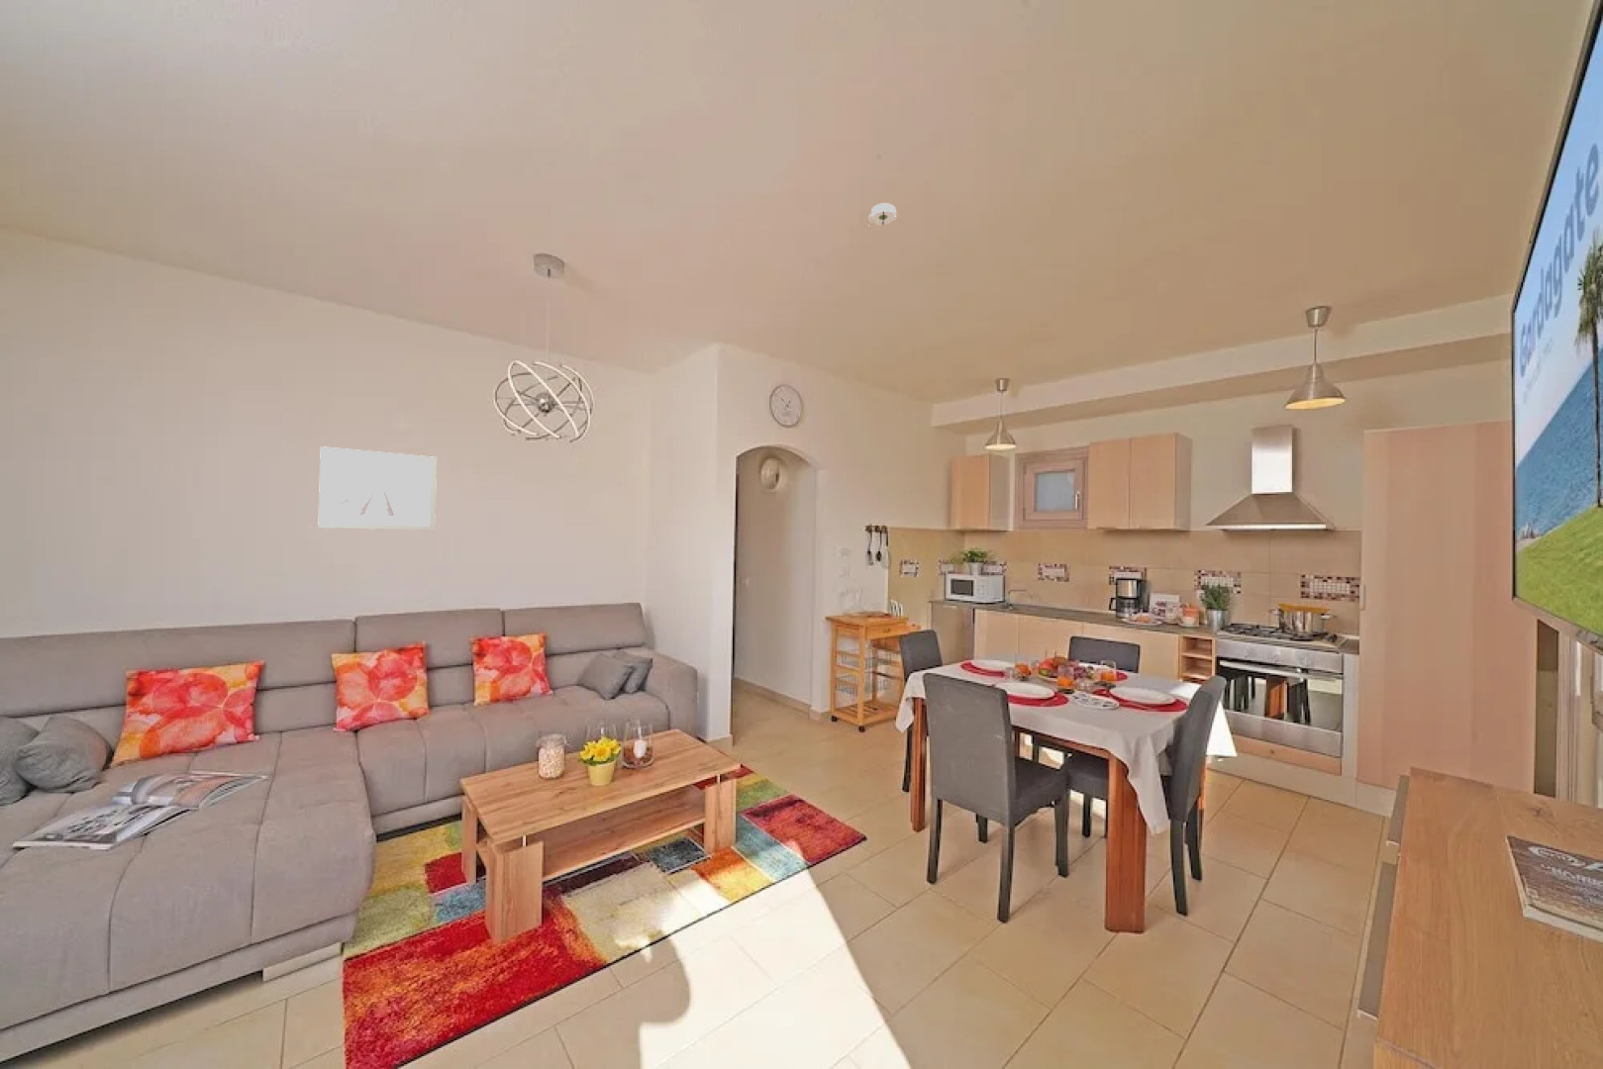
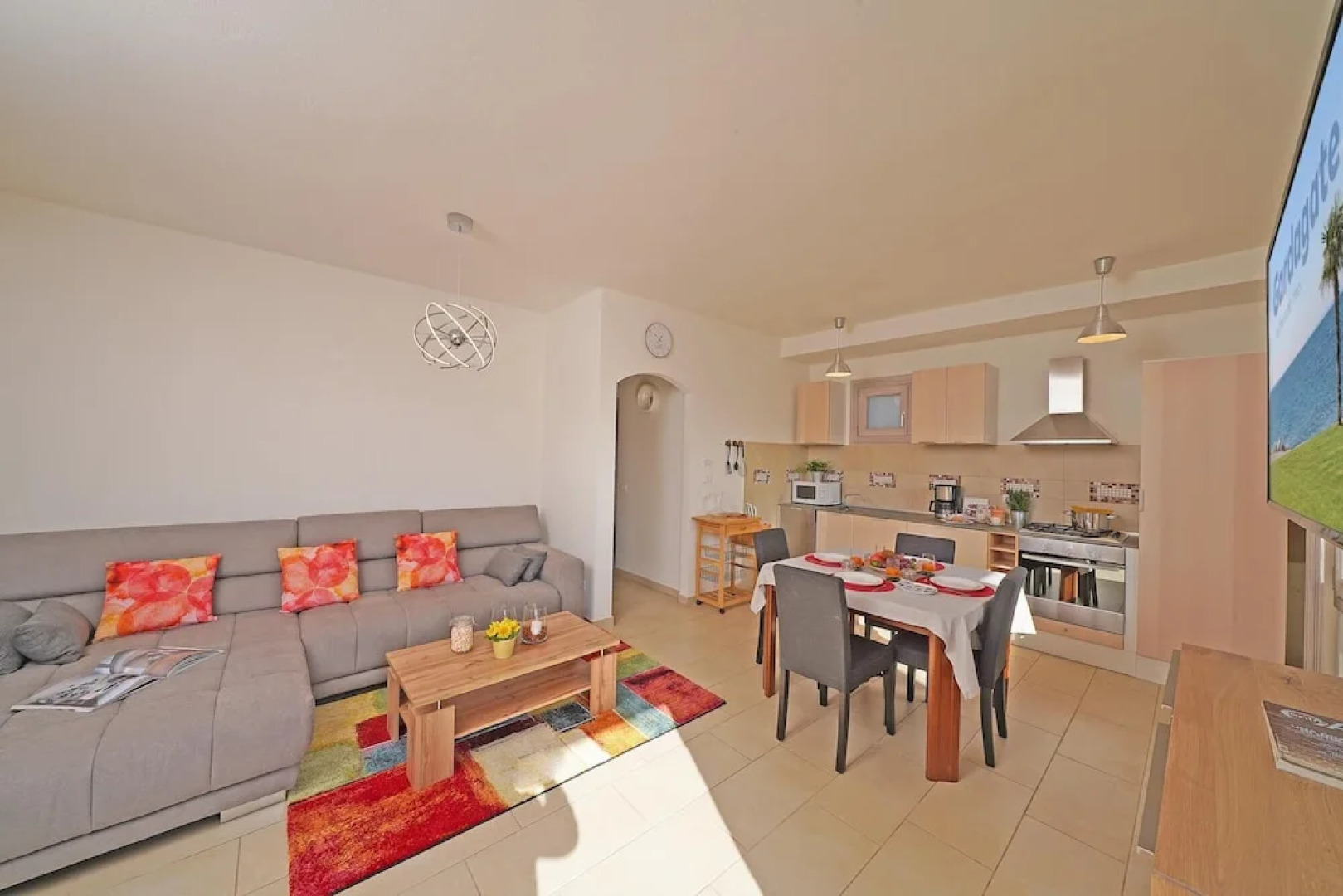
- smoke detector (882, 214)
- wall art (381, 490)
